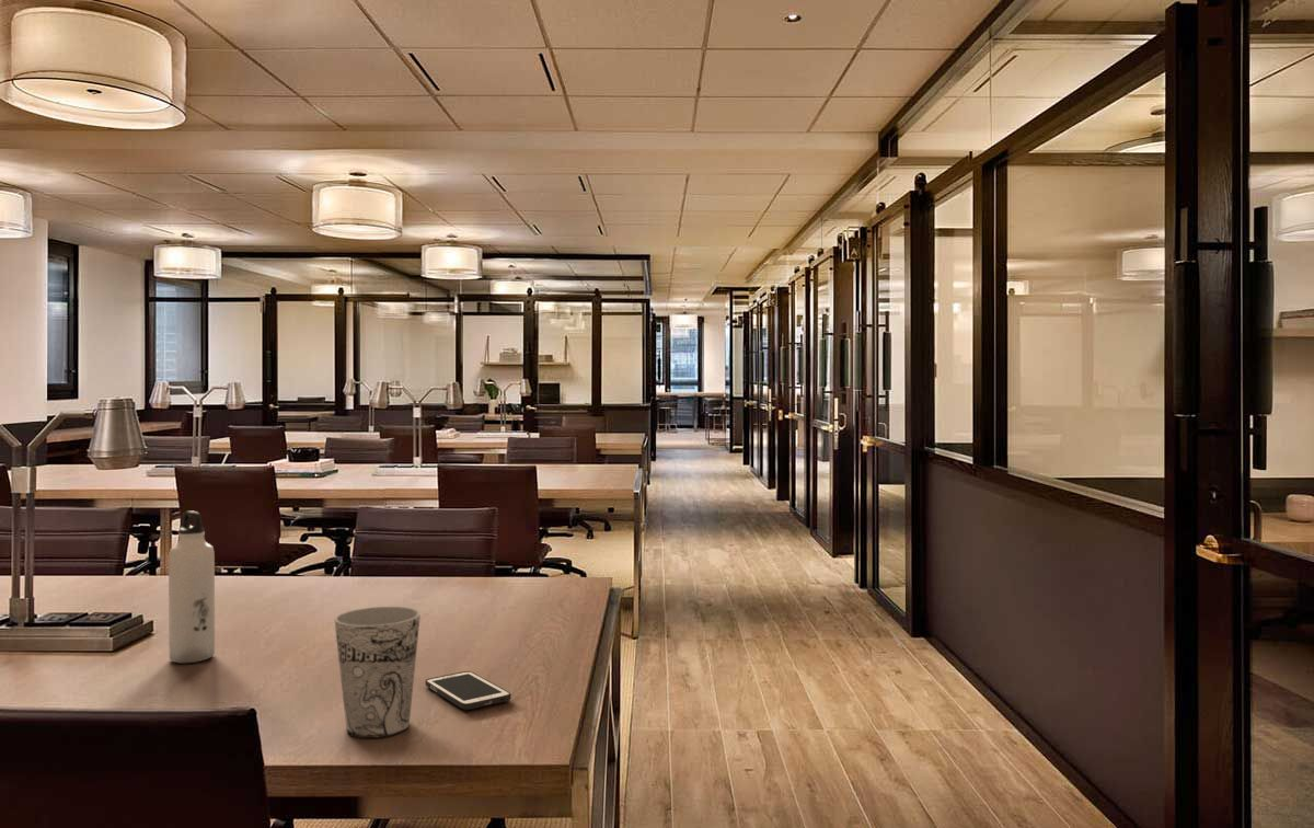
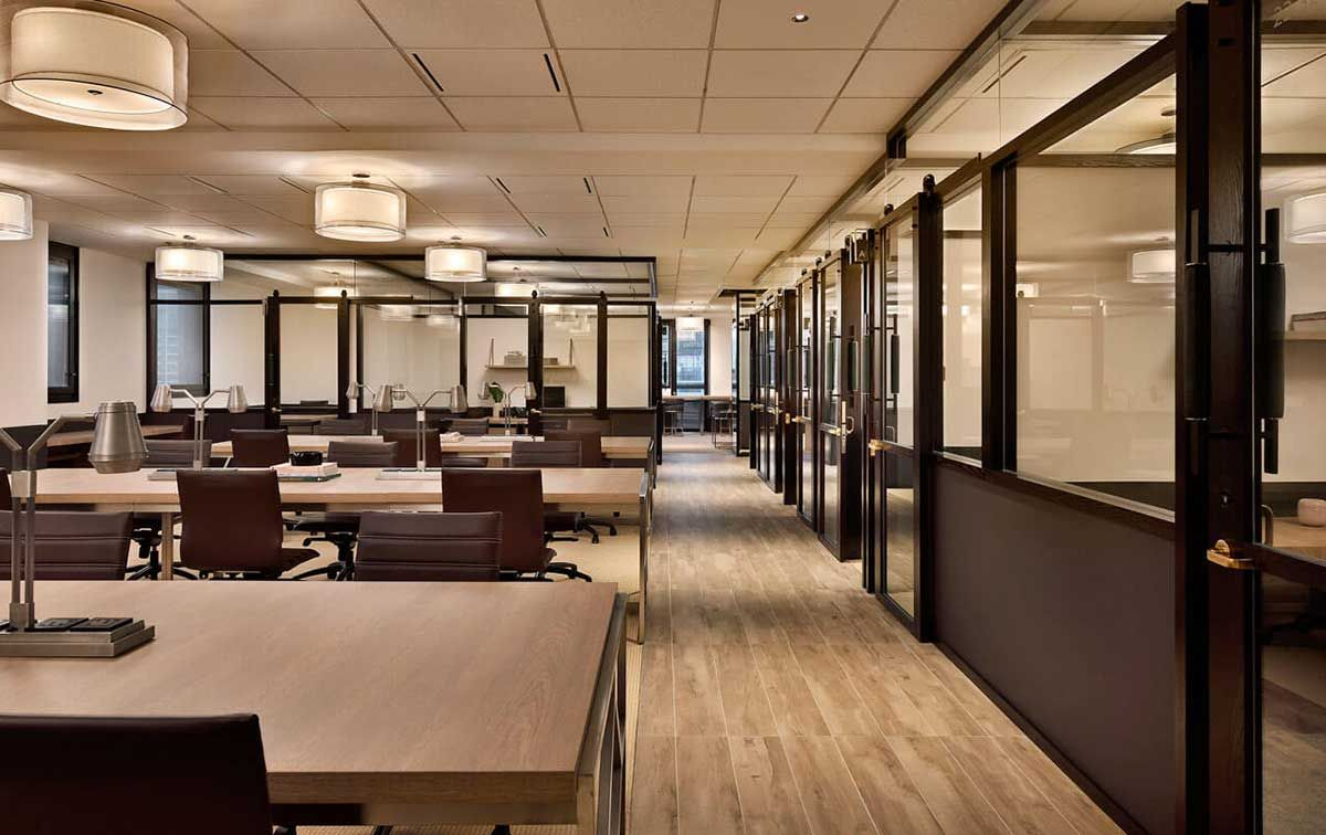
- cell phone (466, 689)
- cup (378, 670)
- water bottle (192, 584)
